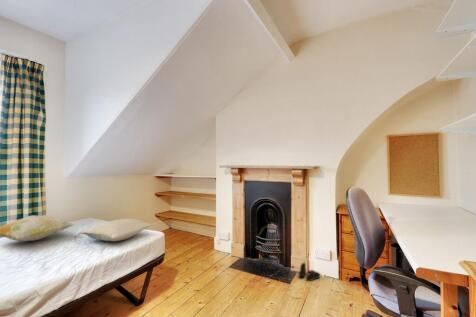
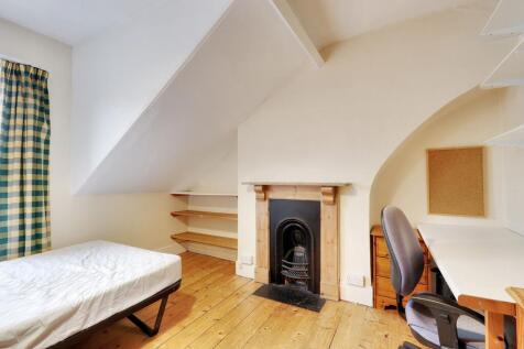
- pillow (117, 228)
- boots (309, 271)
- decorative pillow (34, 227)
